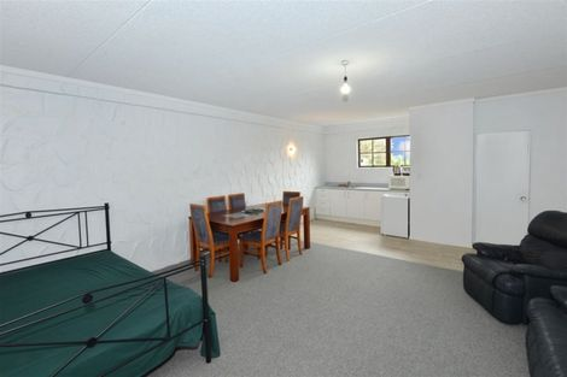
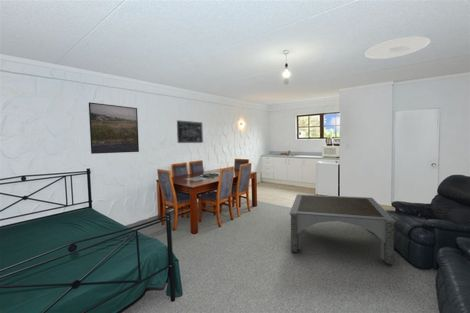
+ coffee table (335, 220)
+ ceiling light (395, 46)
+ wall art (190, 132)
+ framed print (115, 129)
